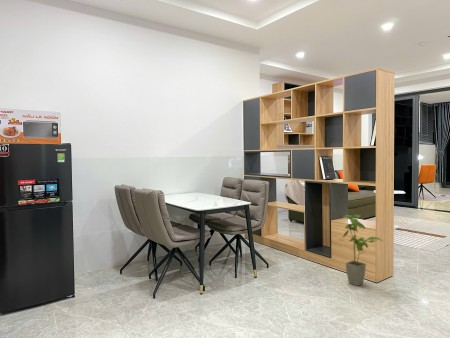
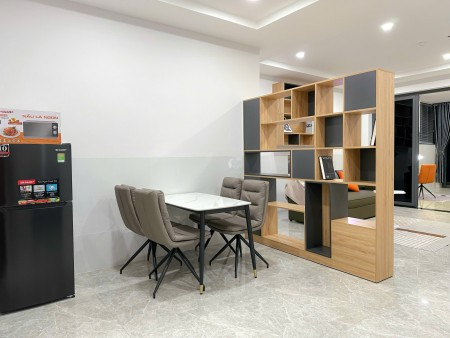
- house plant (358, 250)
